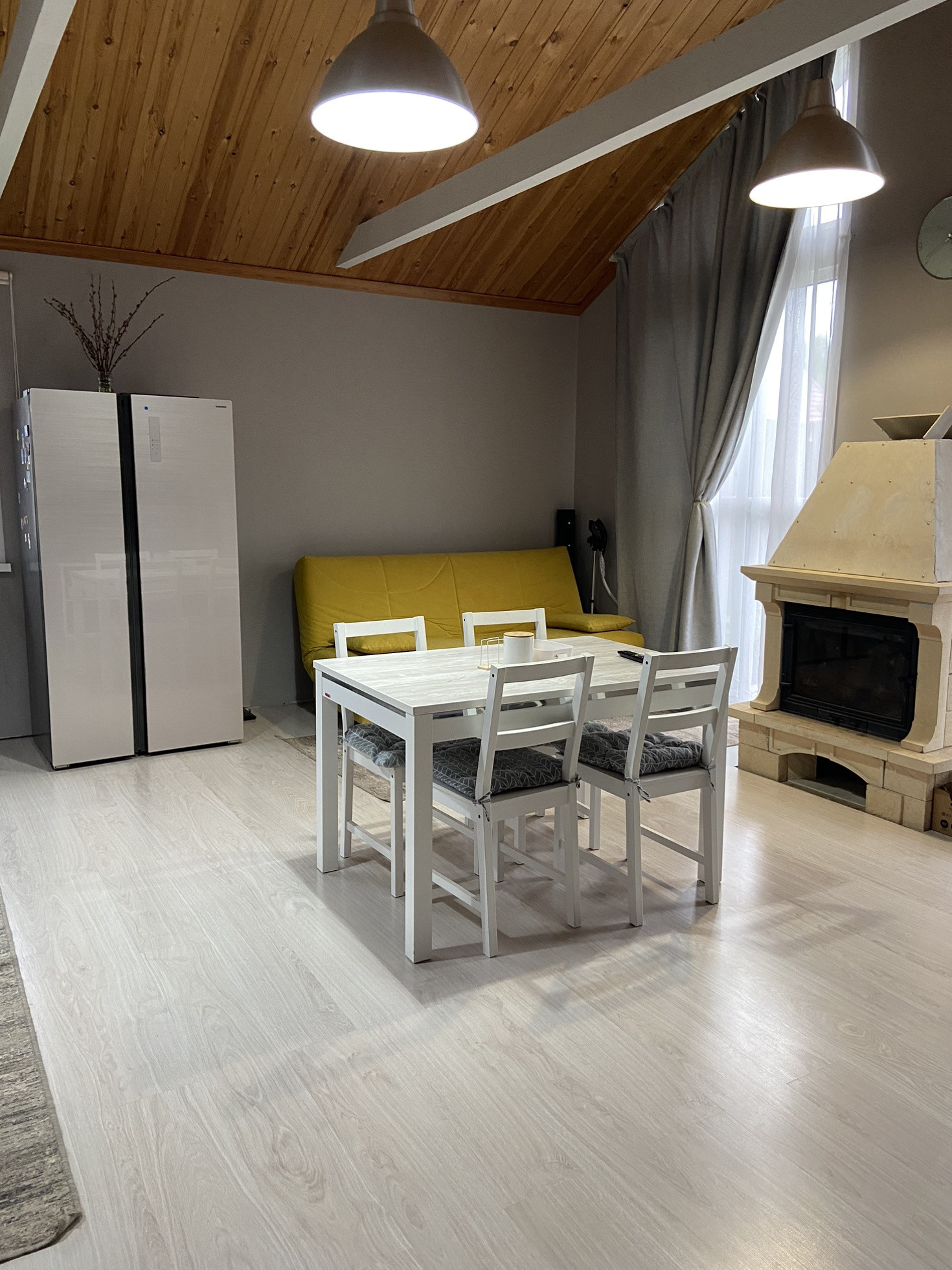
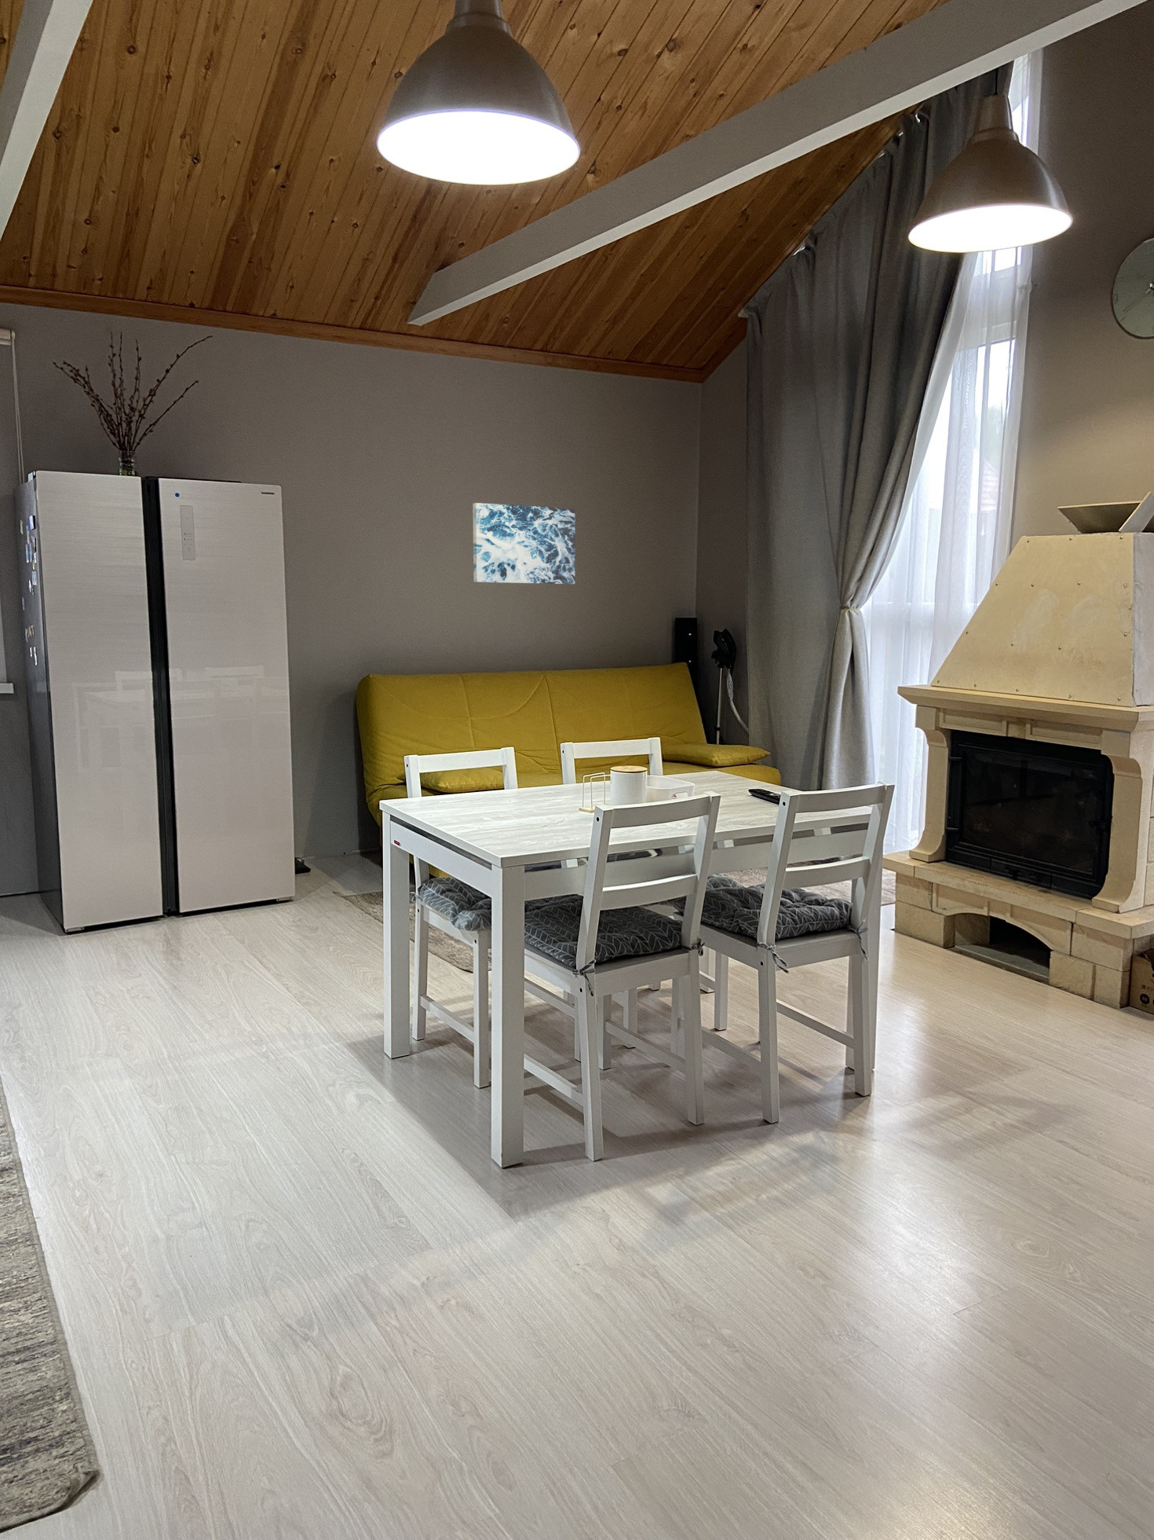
+ wall art (525, 544)
